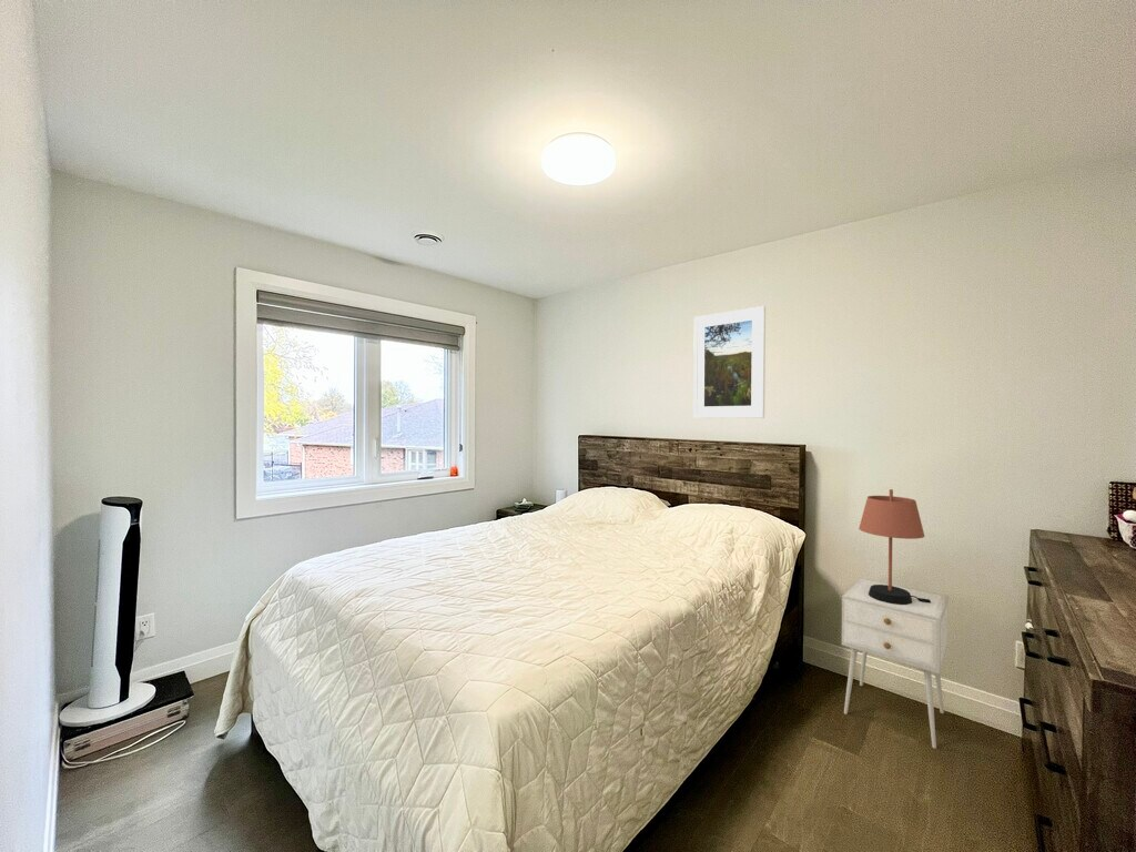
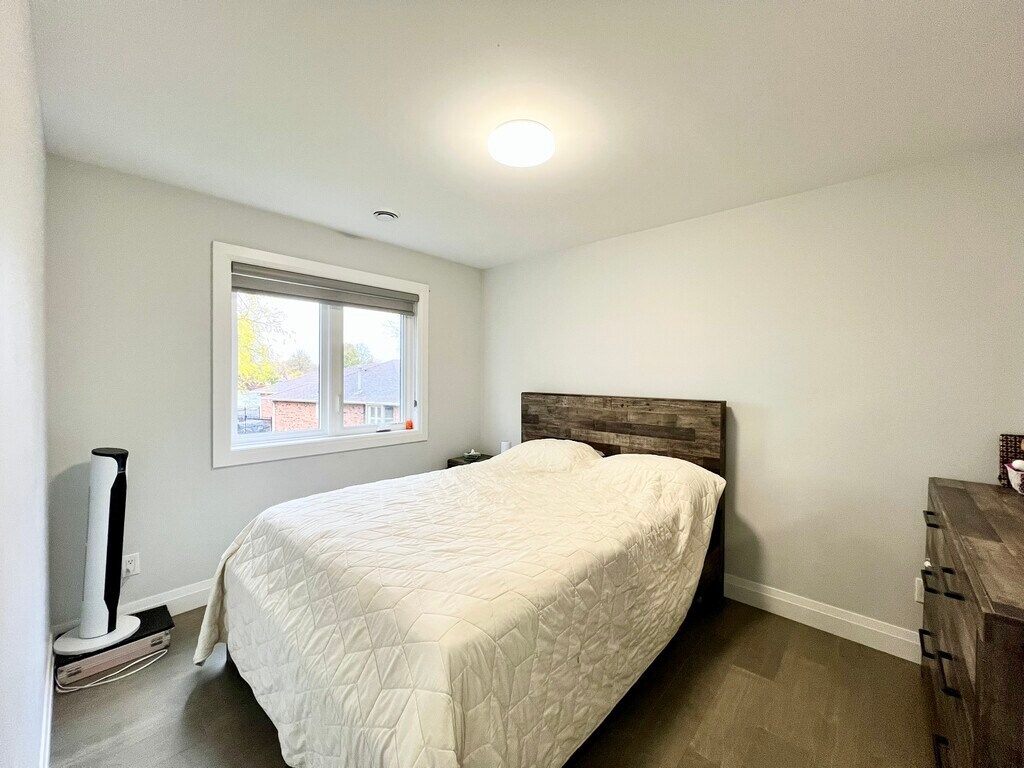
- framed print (727, 365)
- table lamp (891, 544)
- nightstand (894, 655)
